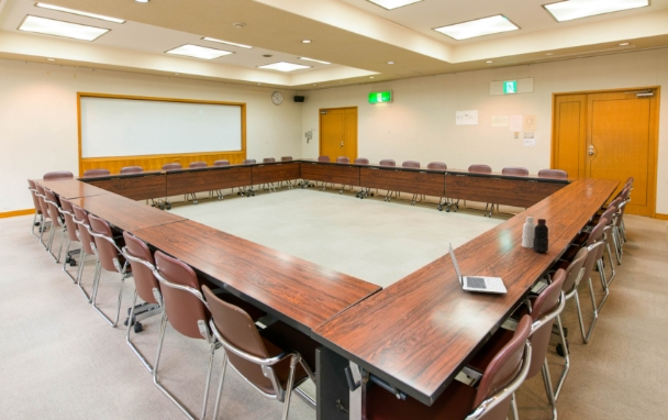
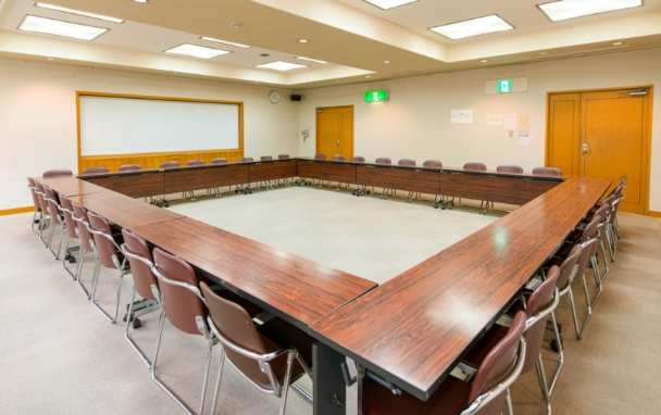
- laptop (472, 276)
- bottle (535, 233)
